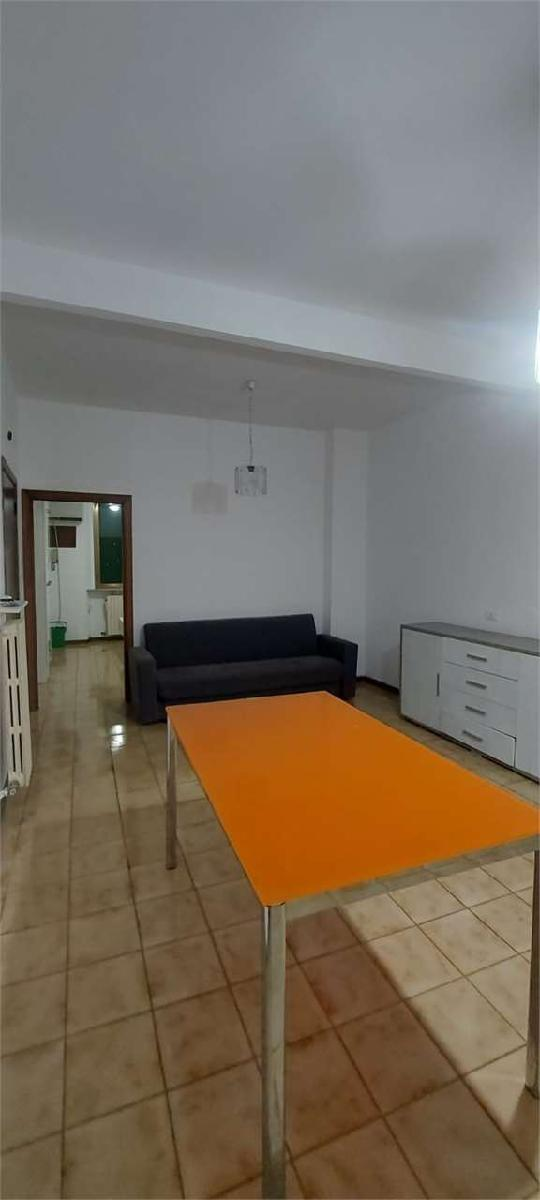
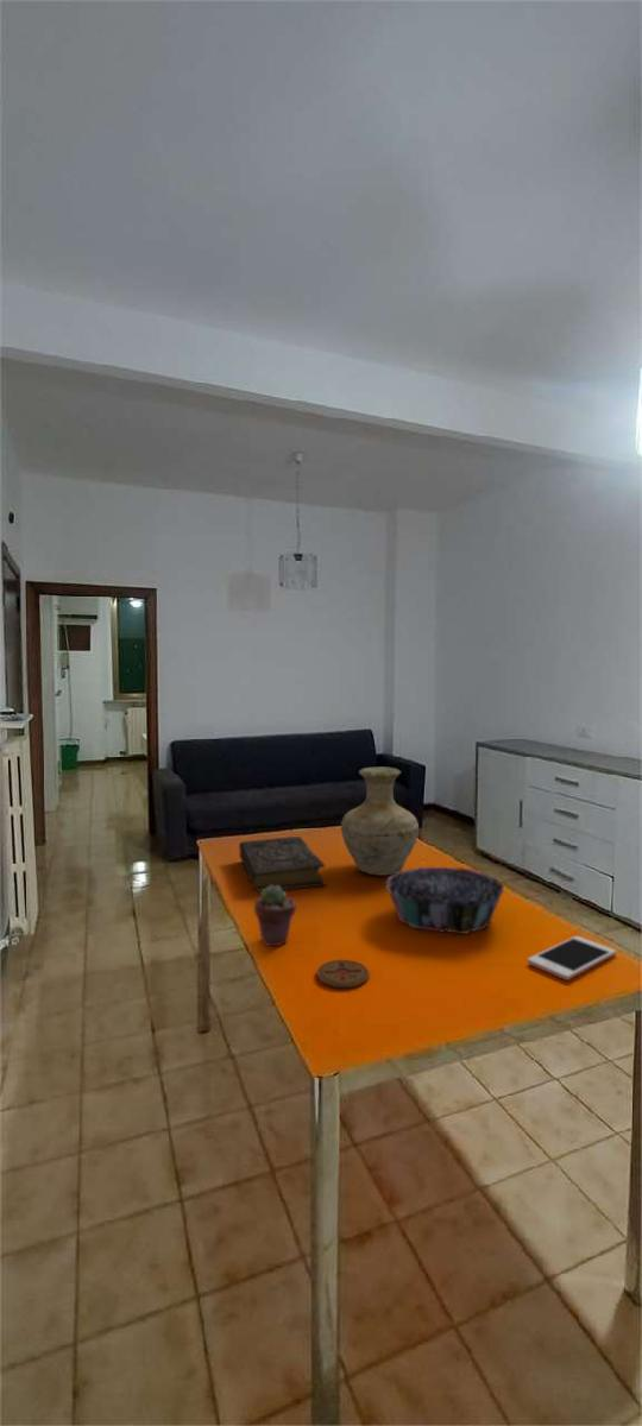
+ decorative bowl (443, 900)
+ potted succulent (275, 913)
+ coaster (342, 973)
+ vase (379, 819)
+ cell phone (572, 957)
+ book (279, 860)
